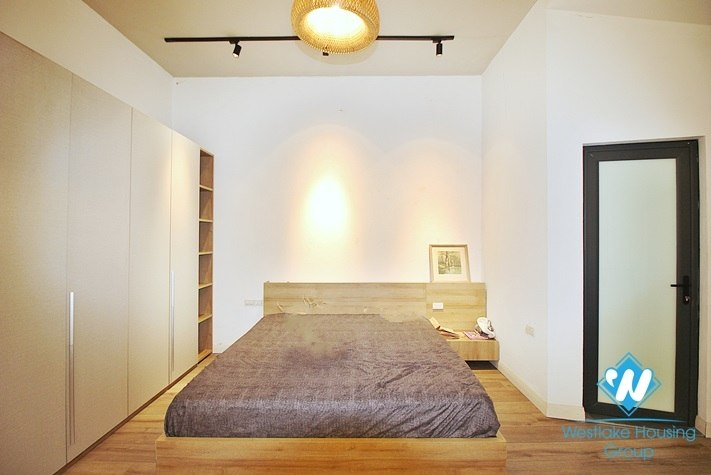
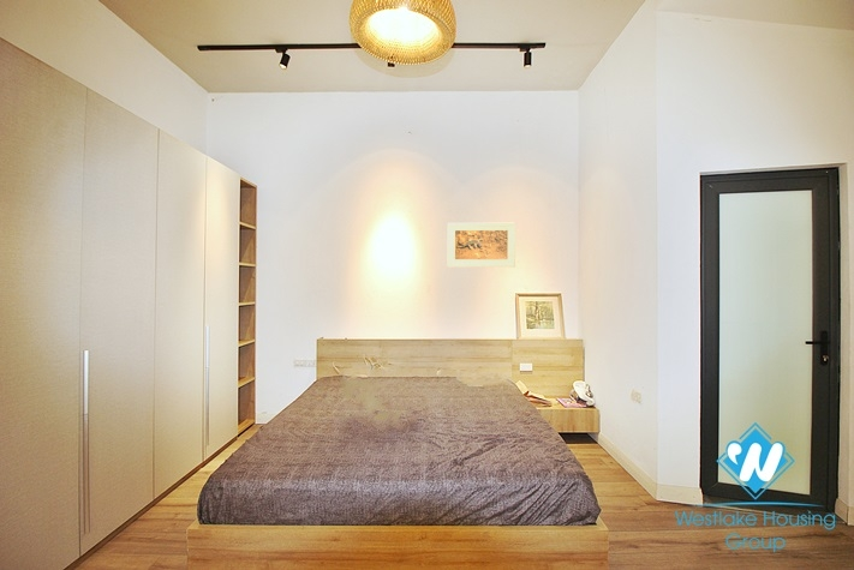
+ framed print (480, 245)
